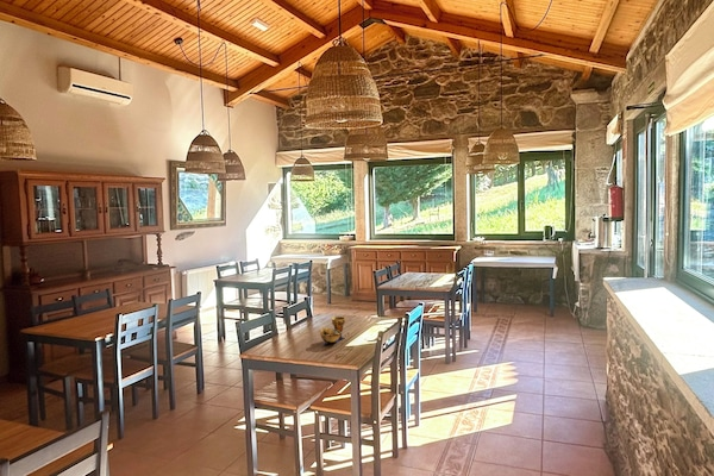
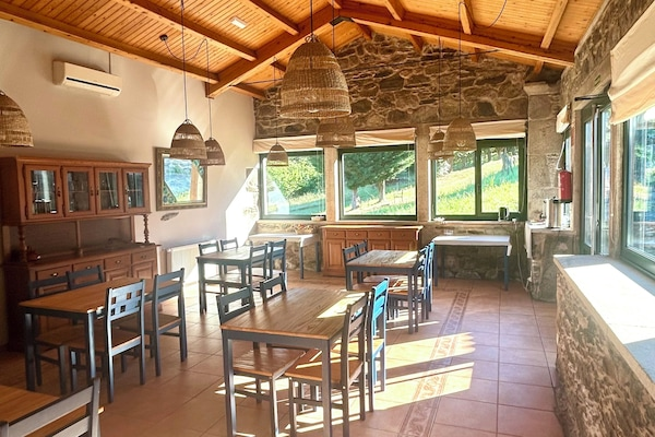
- decorative bowl (334, 331)
